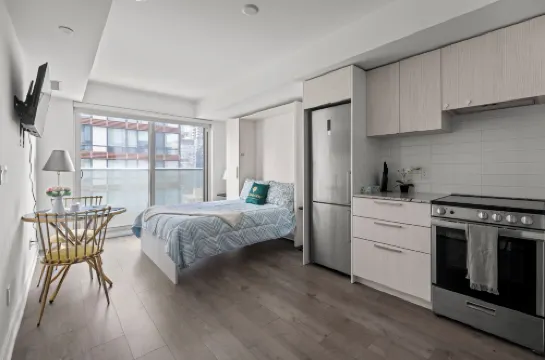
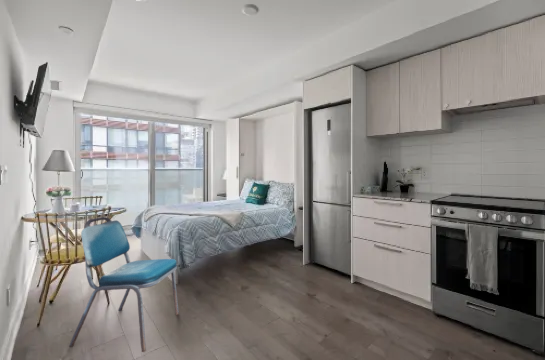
+ dining chair (130, 273)
